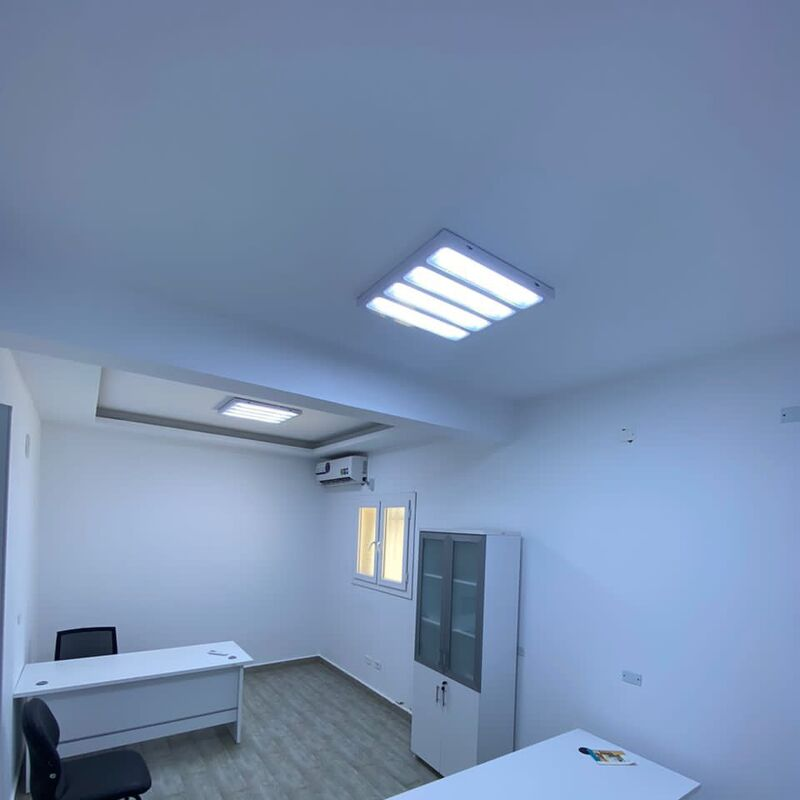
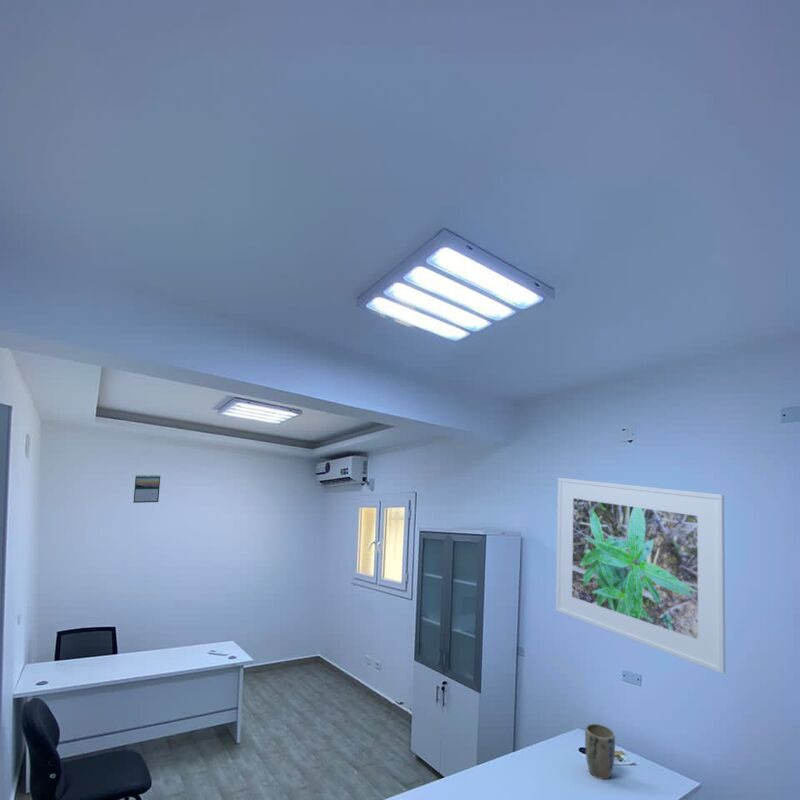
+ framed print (628, 560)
+ plant pot (599, 751)
+ calendar (147, 488)
